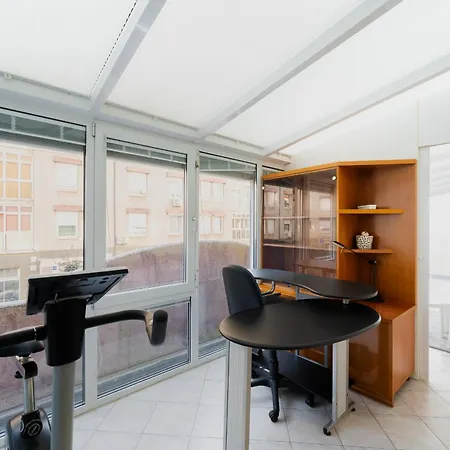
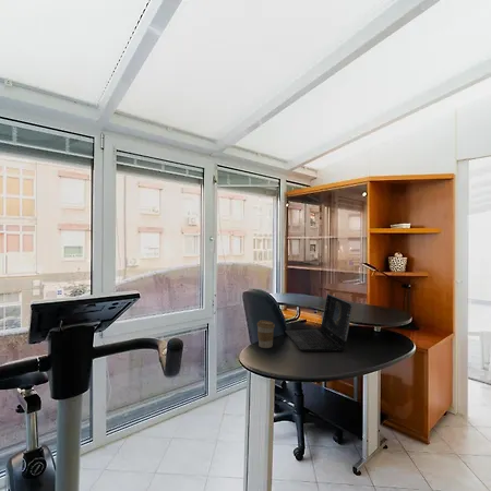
+ coffee cup (265, 333)
+ laptop (322, 320)
